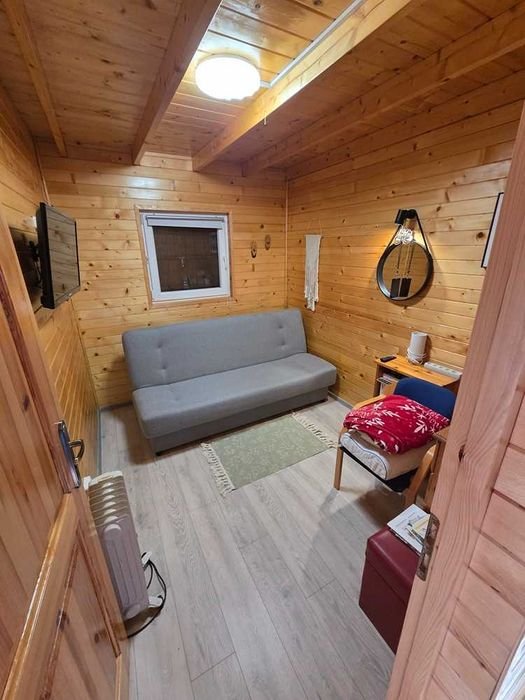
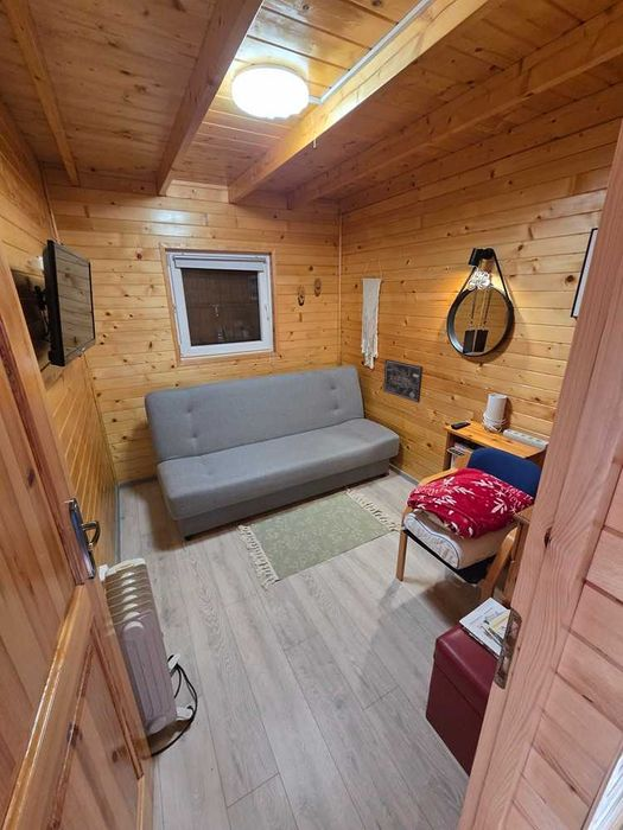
+ wall art (401, 379)
